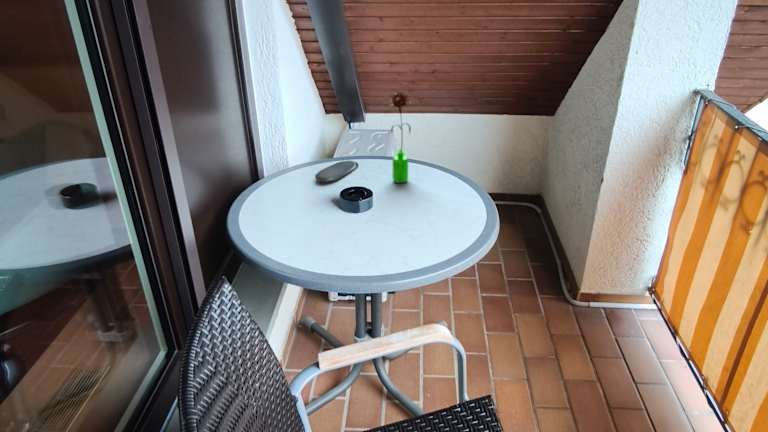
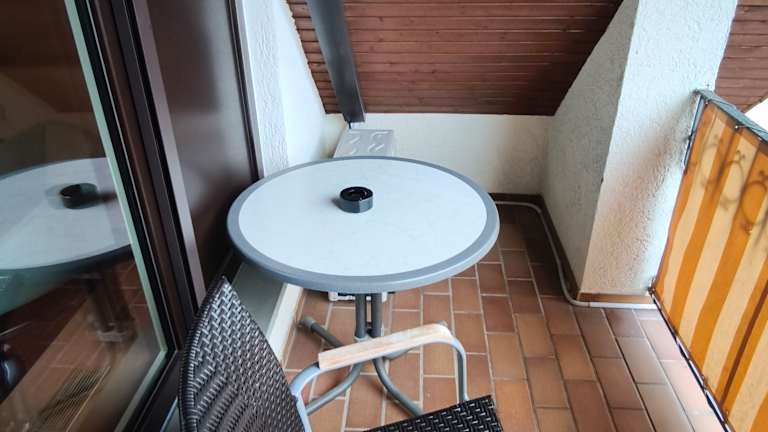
- oval tray (337, 170)
- flower (402, 137)
